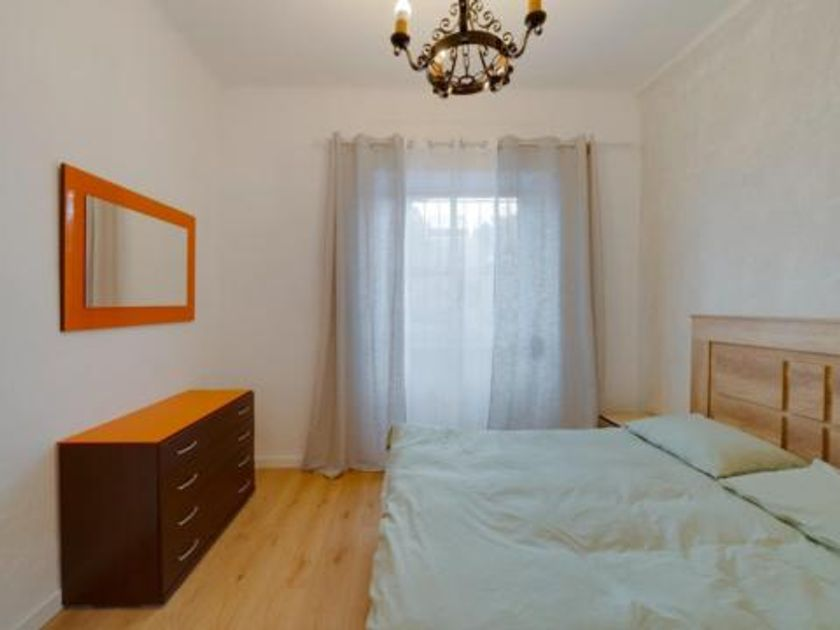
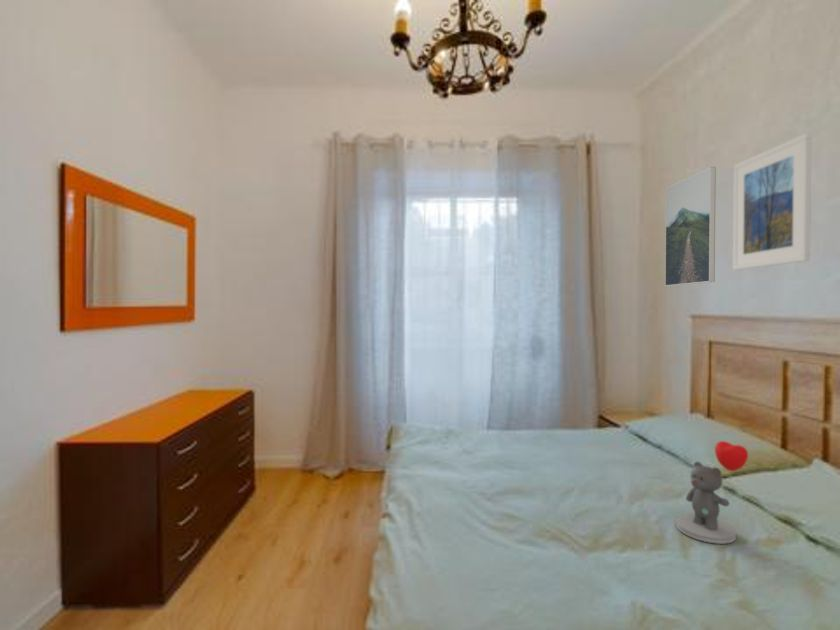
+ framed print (688, 231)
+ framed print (768, 208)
+ teddy bear (712, 486)
